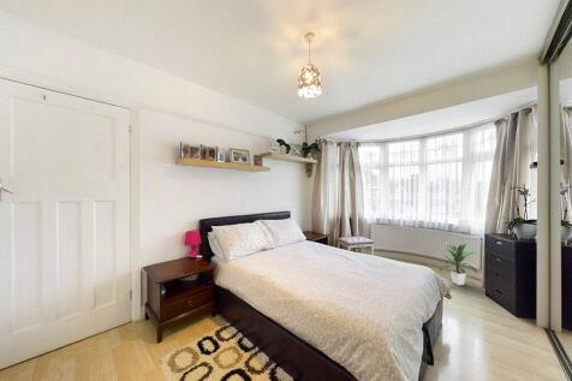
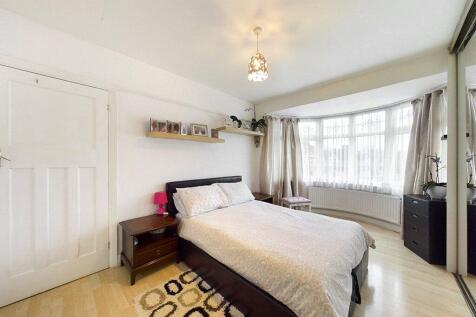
- indoor plant (455, 261)
